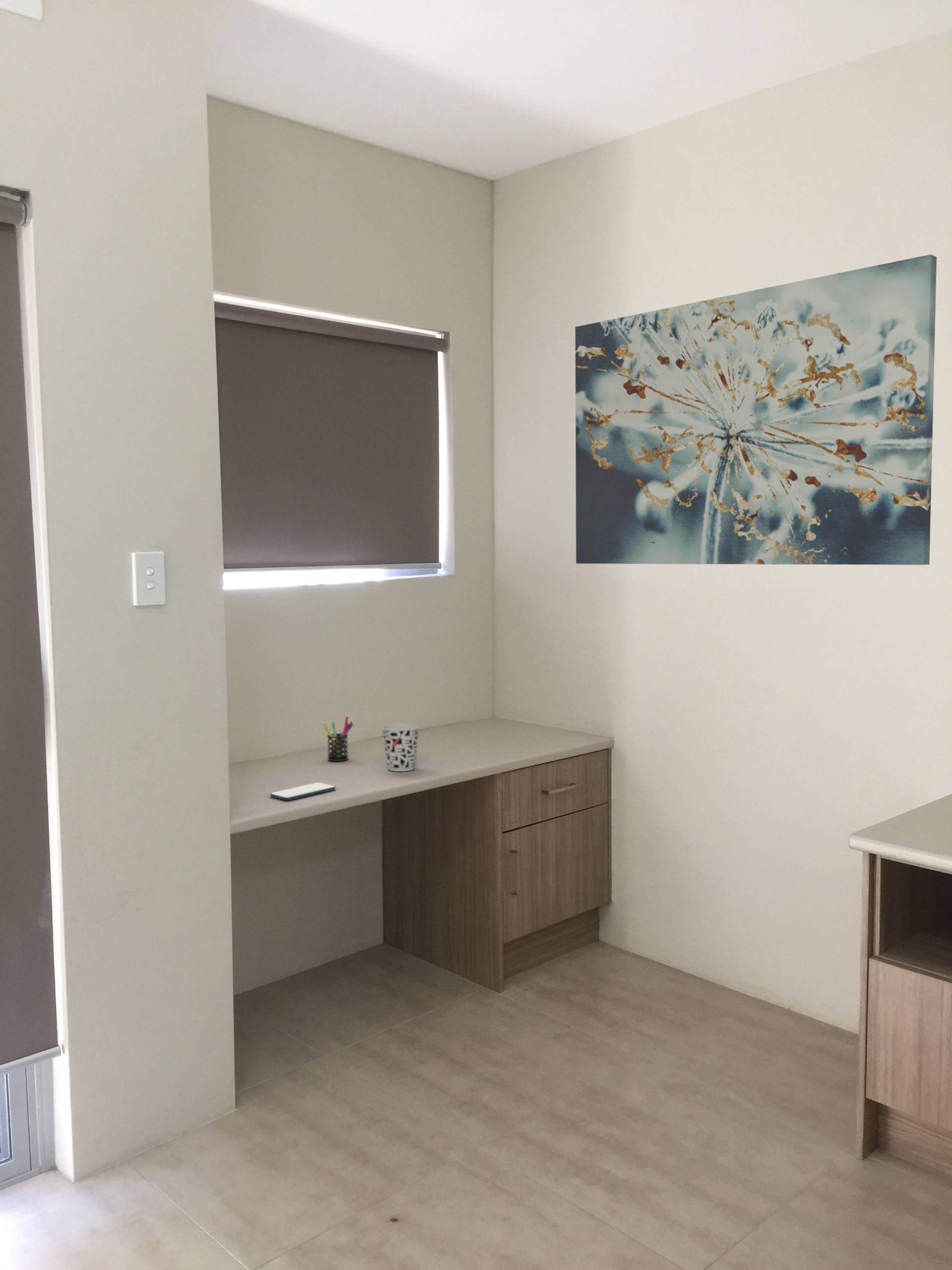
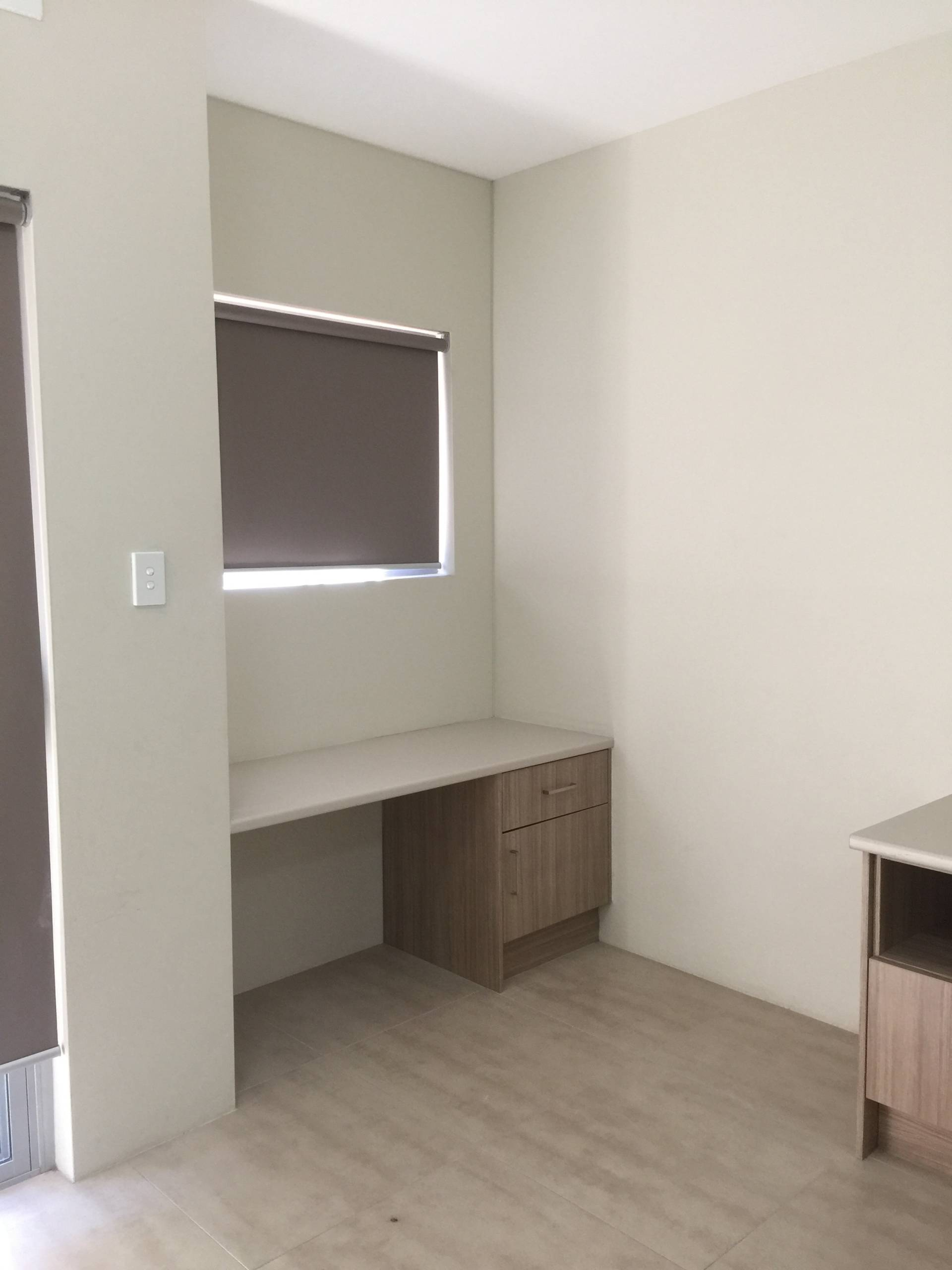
- wall art (731, 431)
- pen holder (338, 738)
- smartphone (303, 791)
- cup (401, 748)
